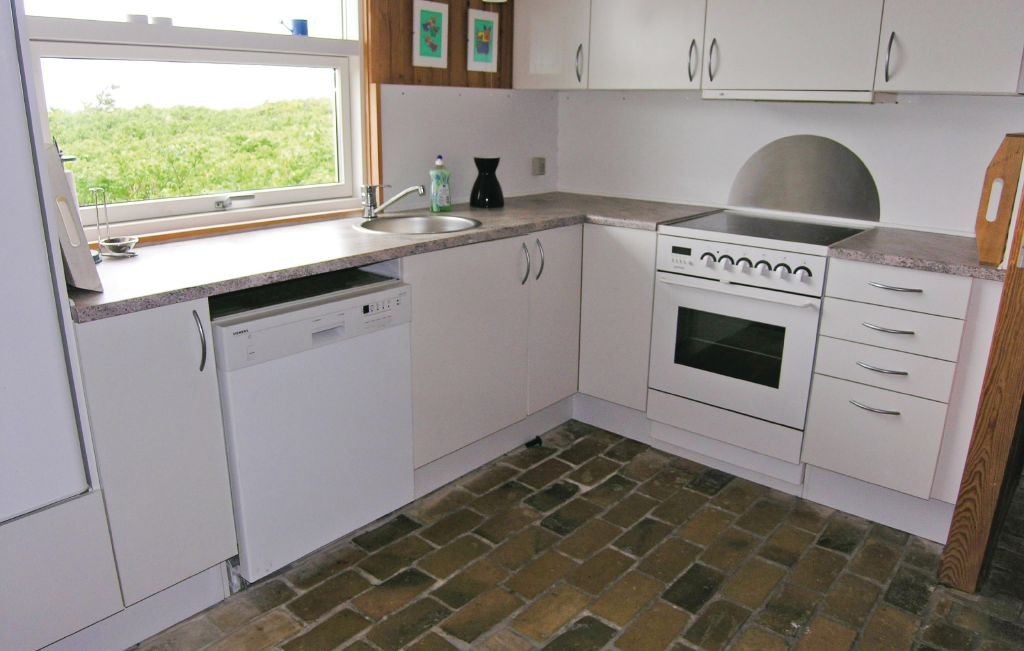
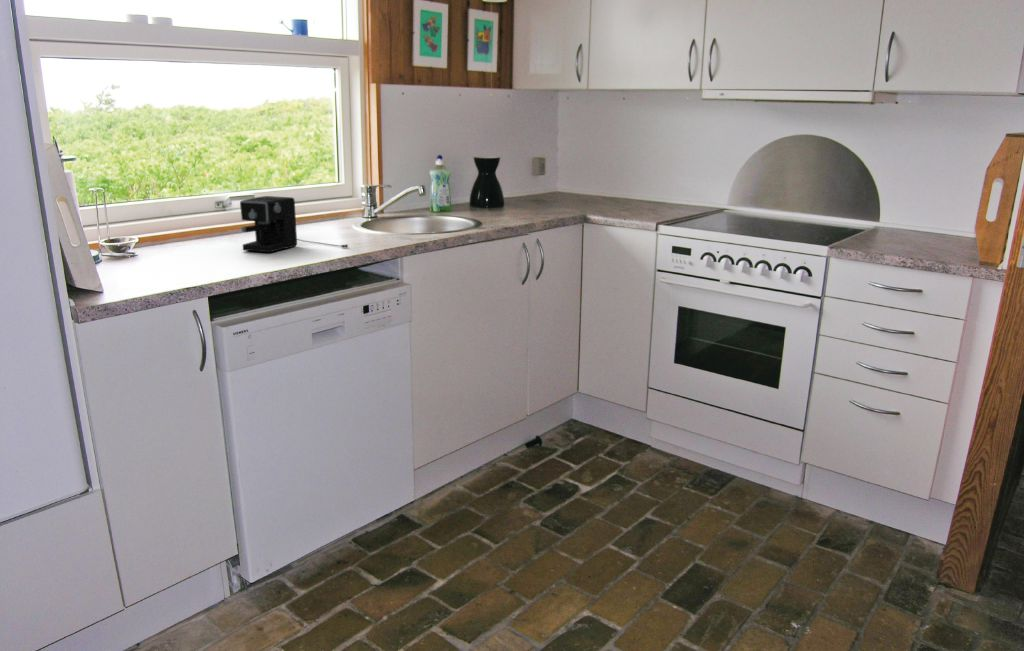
+ coffee maker (292, 224)
